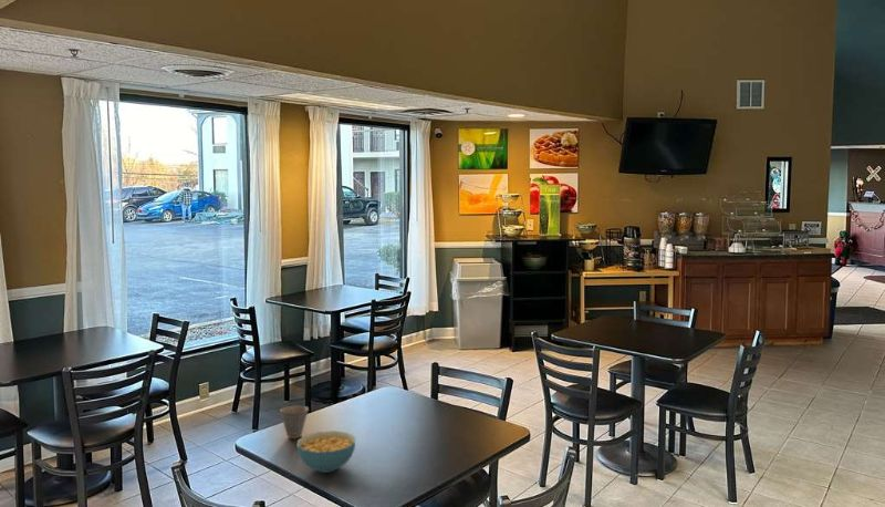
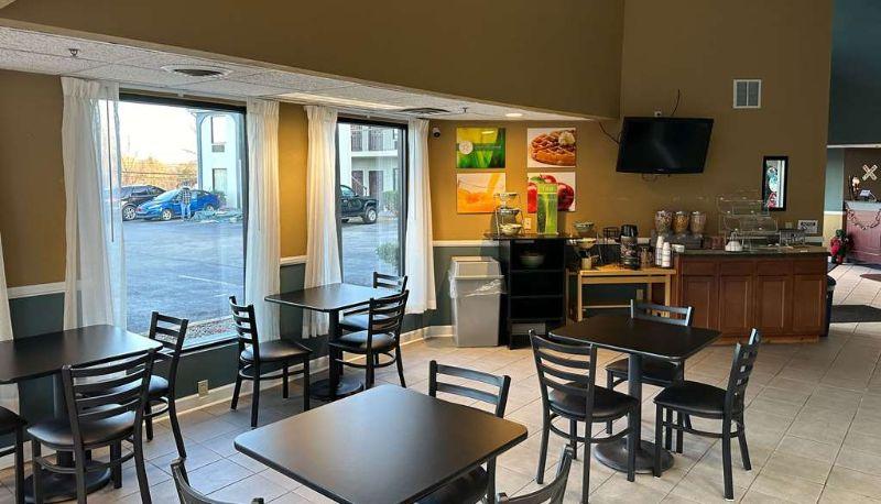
- cereal bowl (326, 455)
- cup (294, 422)
